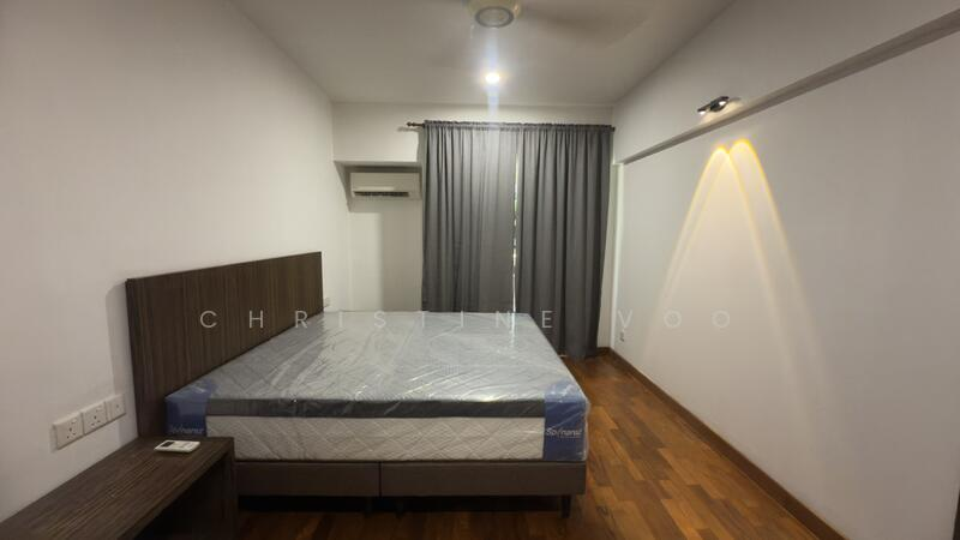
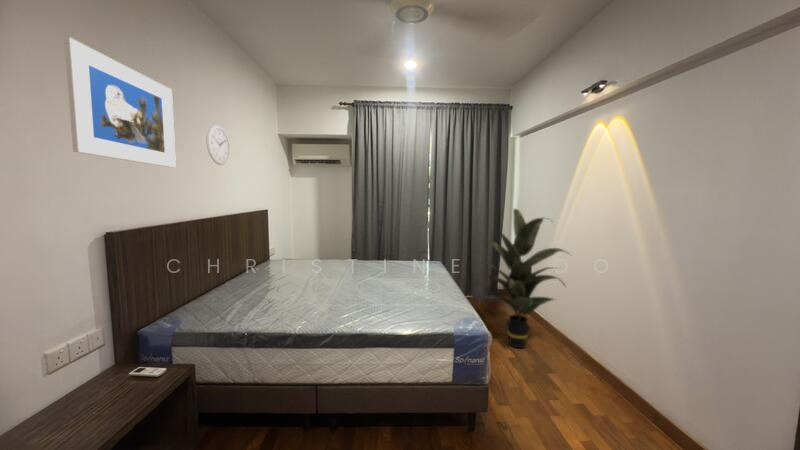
+ indoor plant (520, 276)
+ wall clock (219, 145)
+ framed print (131, 115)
